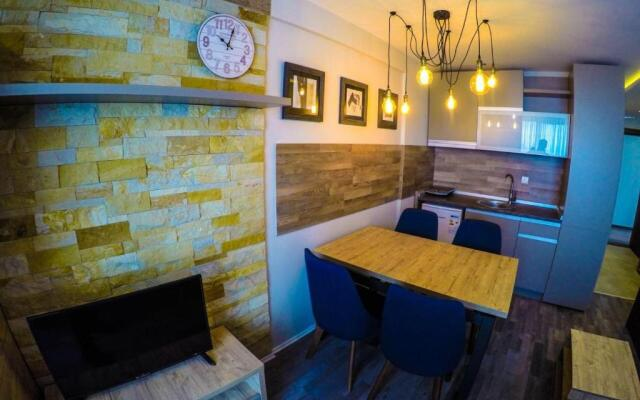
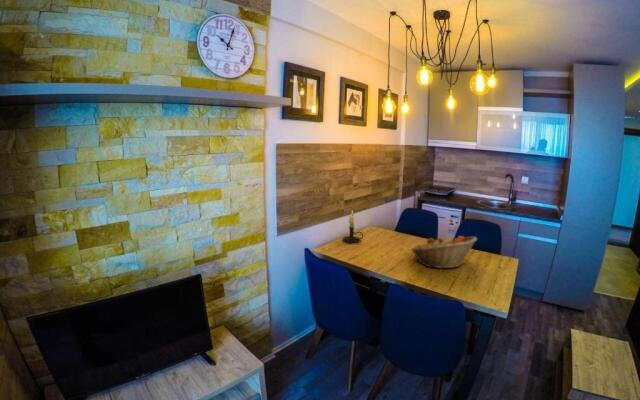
+ candle holder (353, 225)
+ fruit basket (443, 248)
